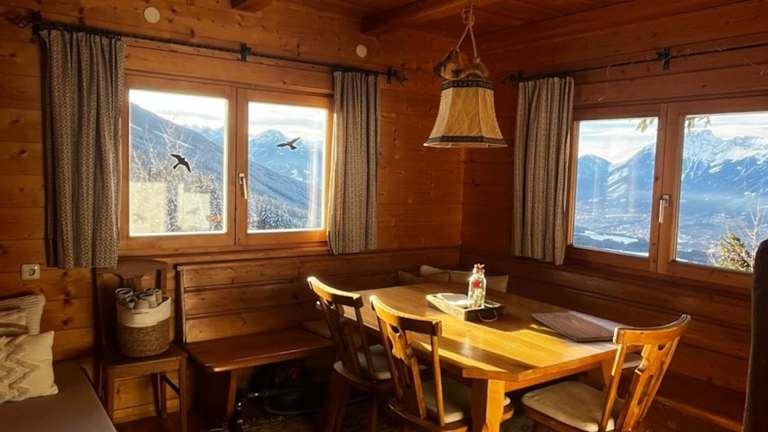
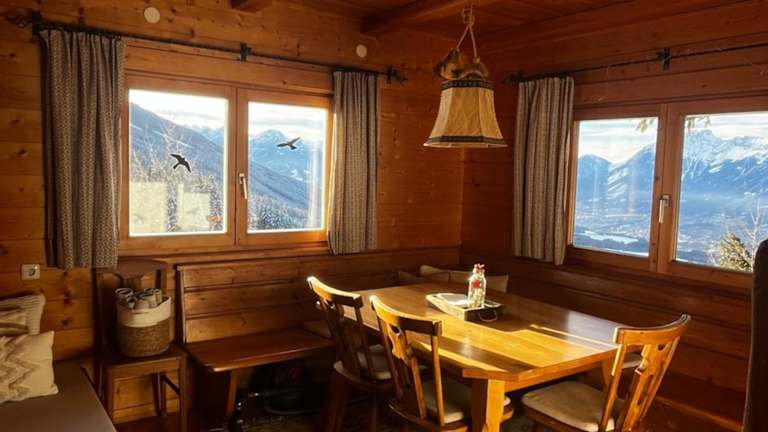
- cutting board (573, 325)
